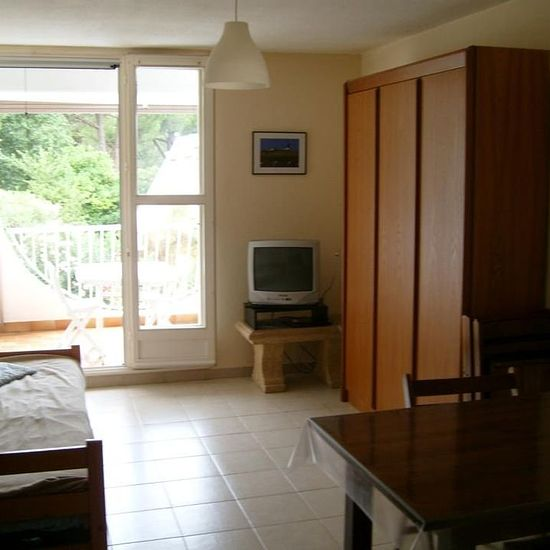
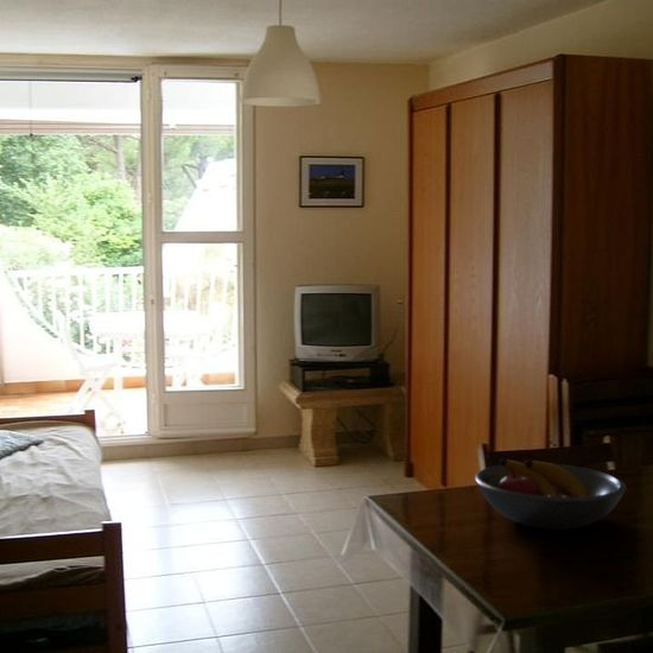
+ fruit bowl (547, 494)
